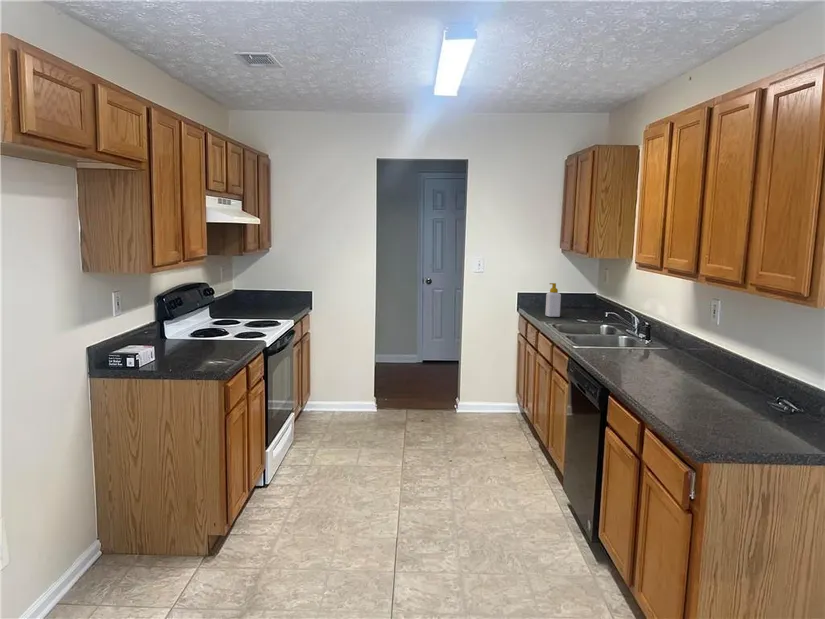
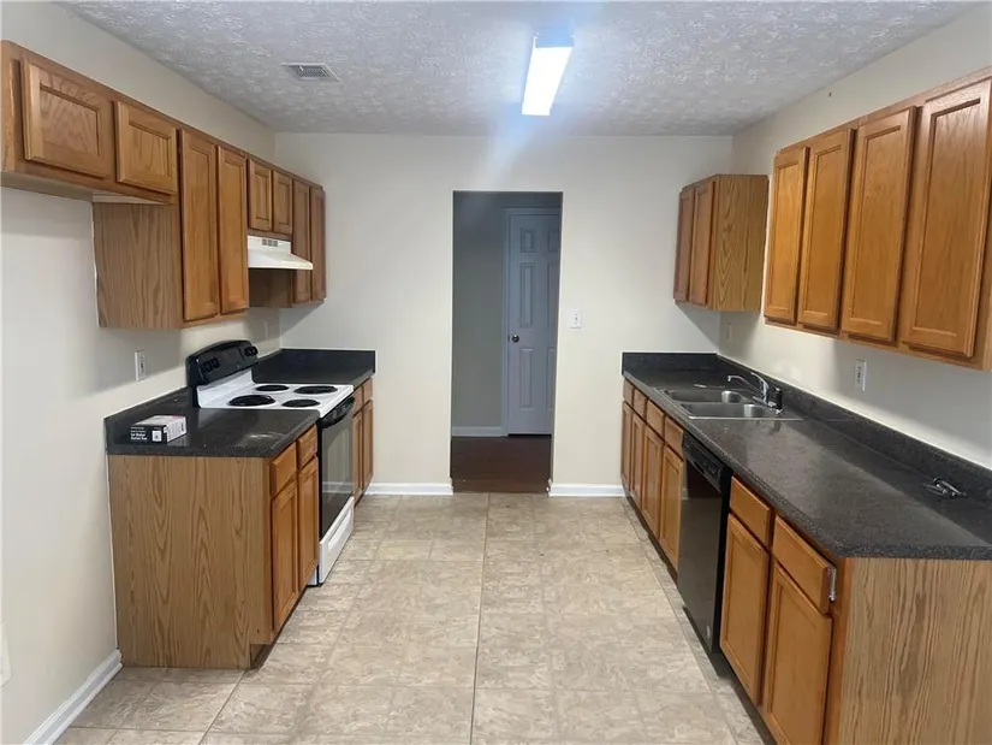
- soap bottle (553, 299)
